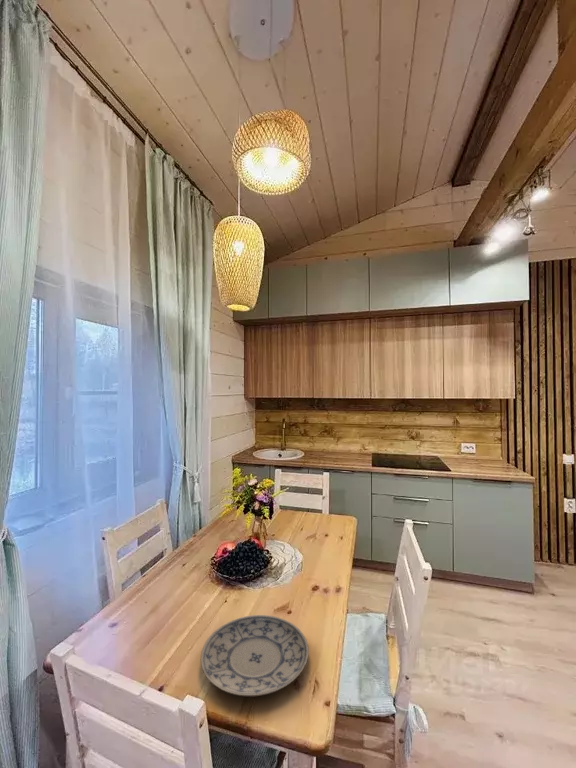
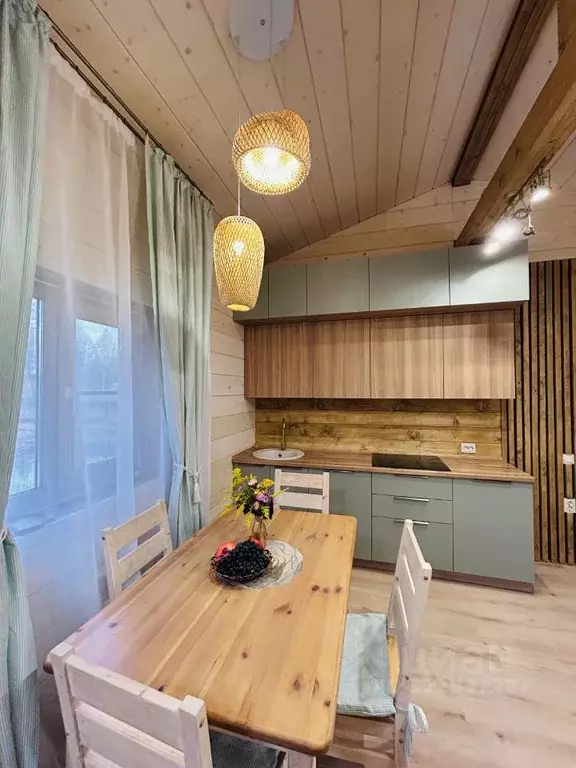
- plate (255, 654)
